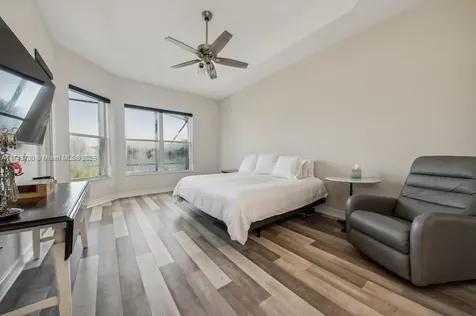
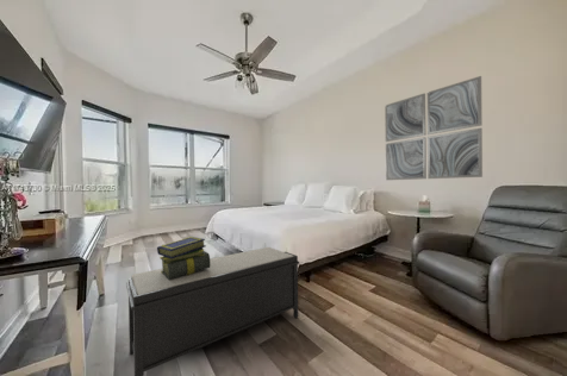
+ stack of books (183, 256)
+ wall art (428, 137)
+ bench (223, 297)
